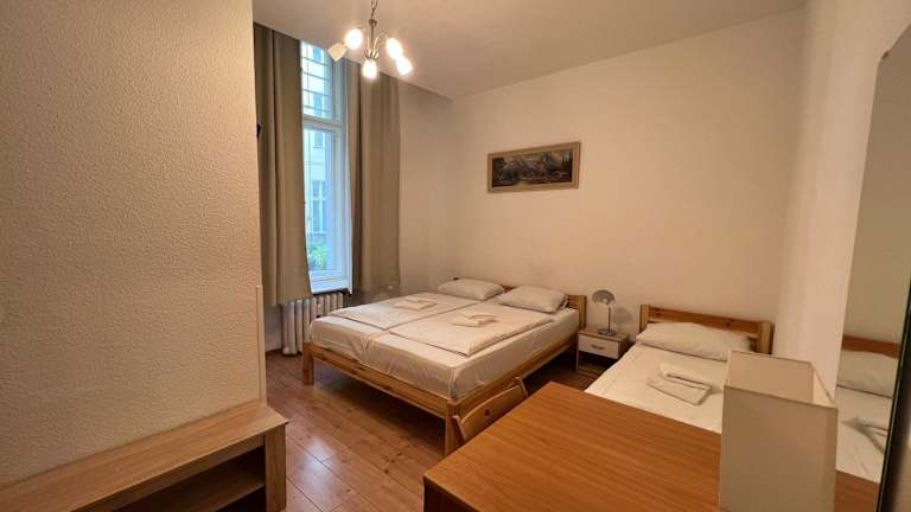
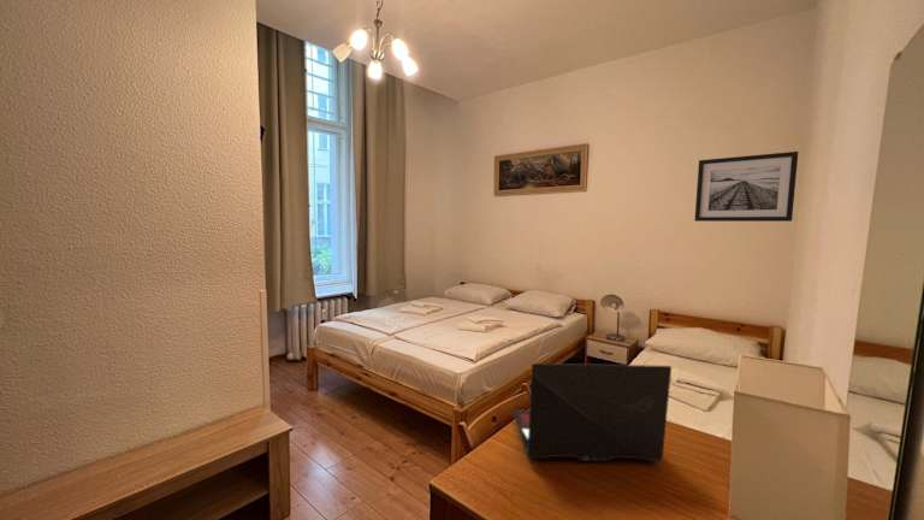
+ laptop (581, 392)
+ wall art (742, 189)
